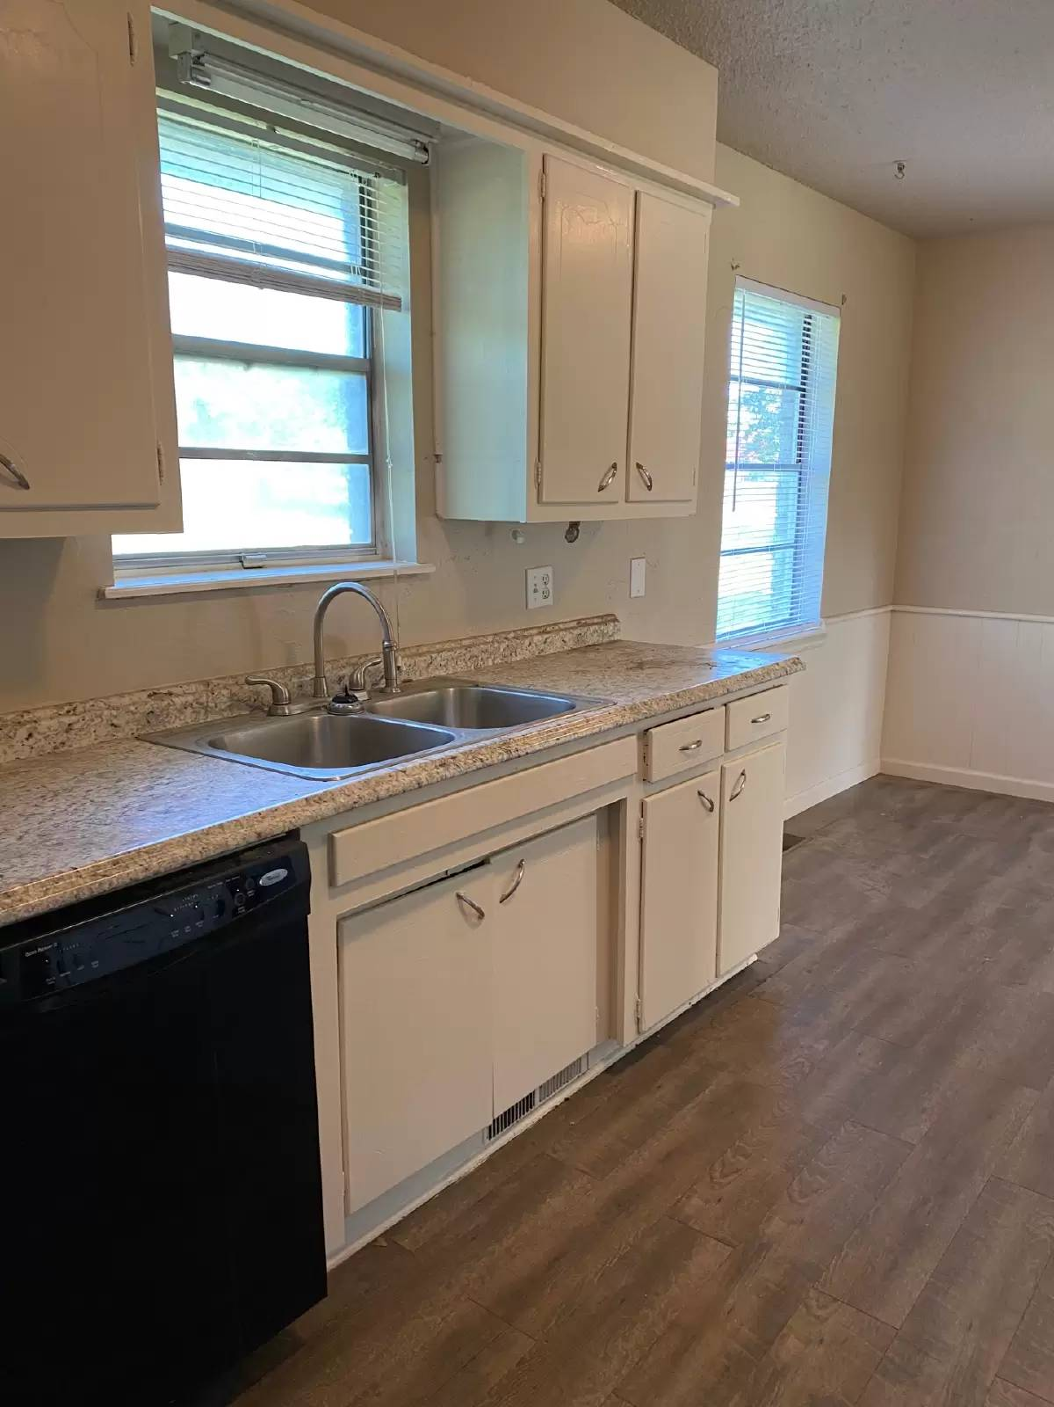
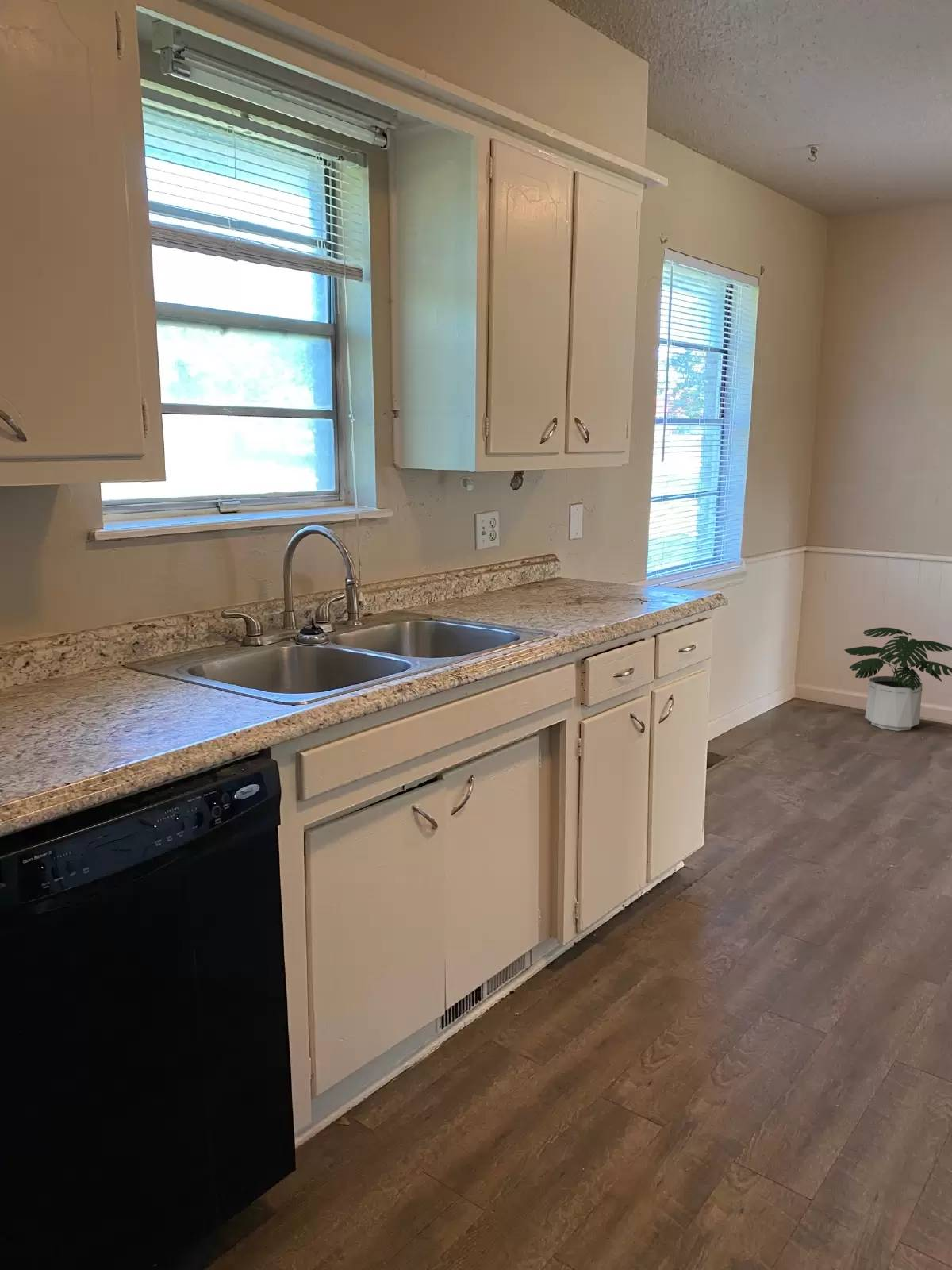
+ potted plant (898, 680)
